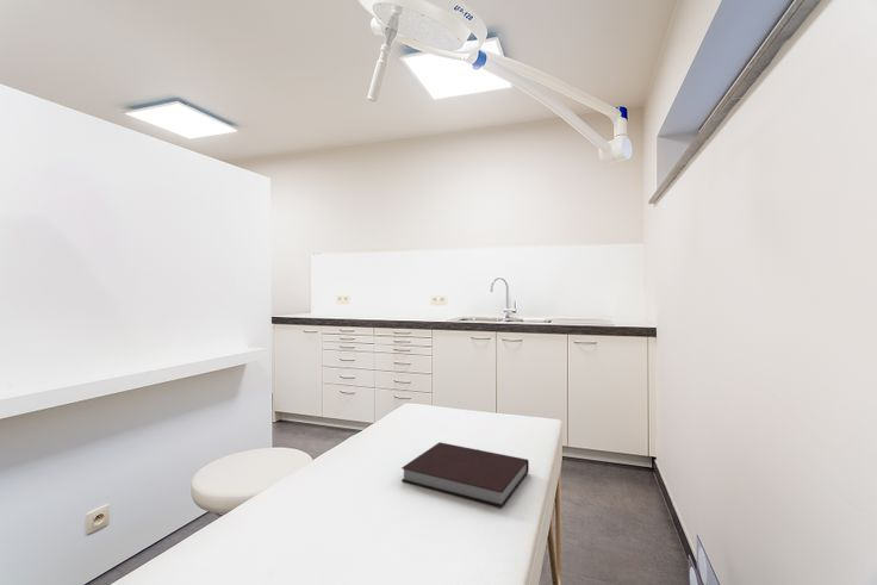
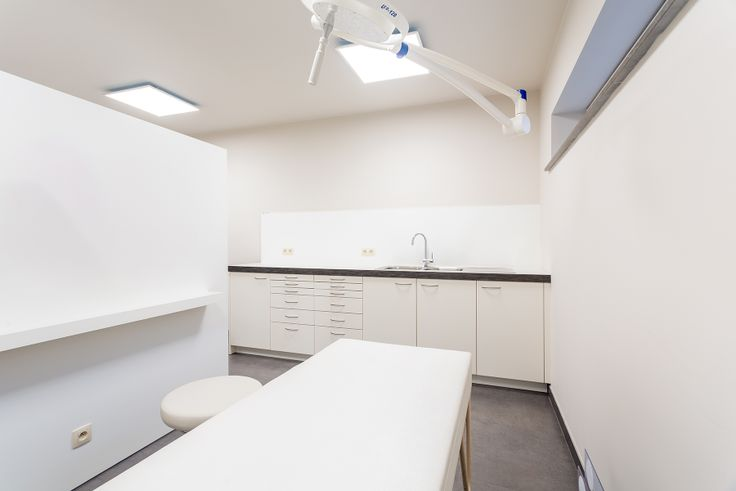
- notebook (466, 469)
